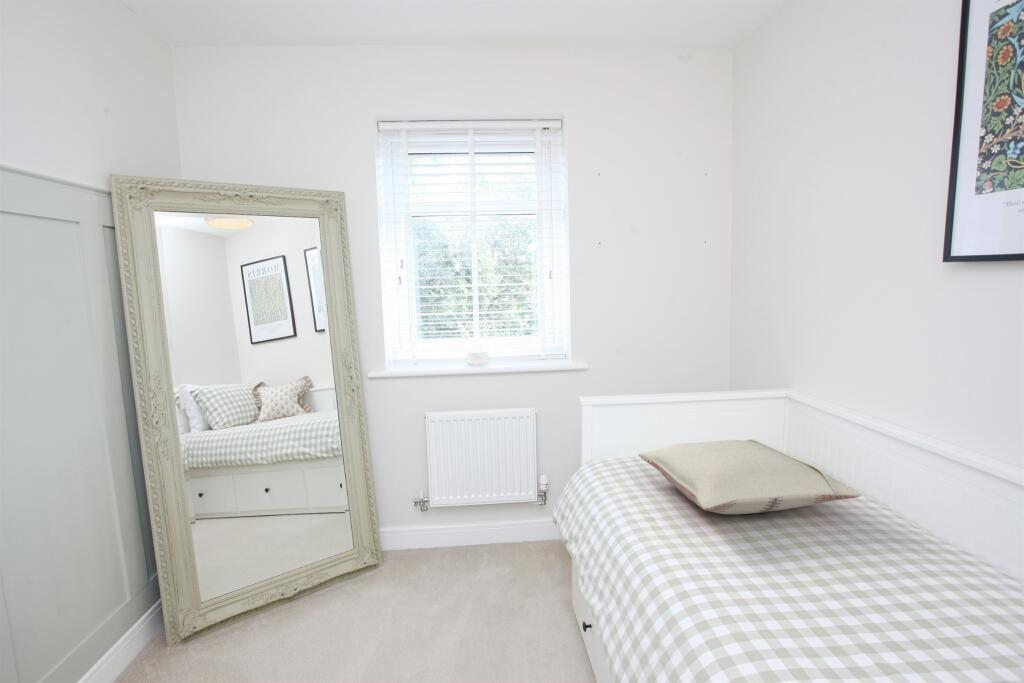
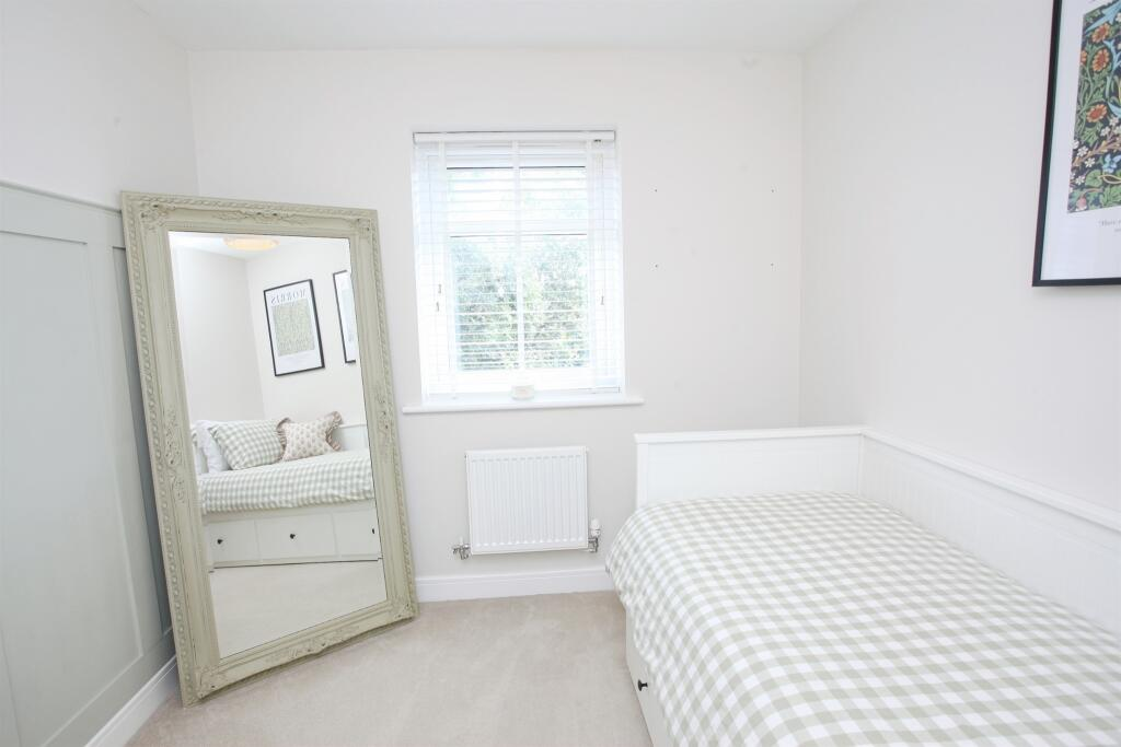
- pillow (734, 473)
